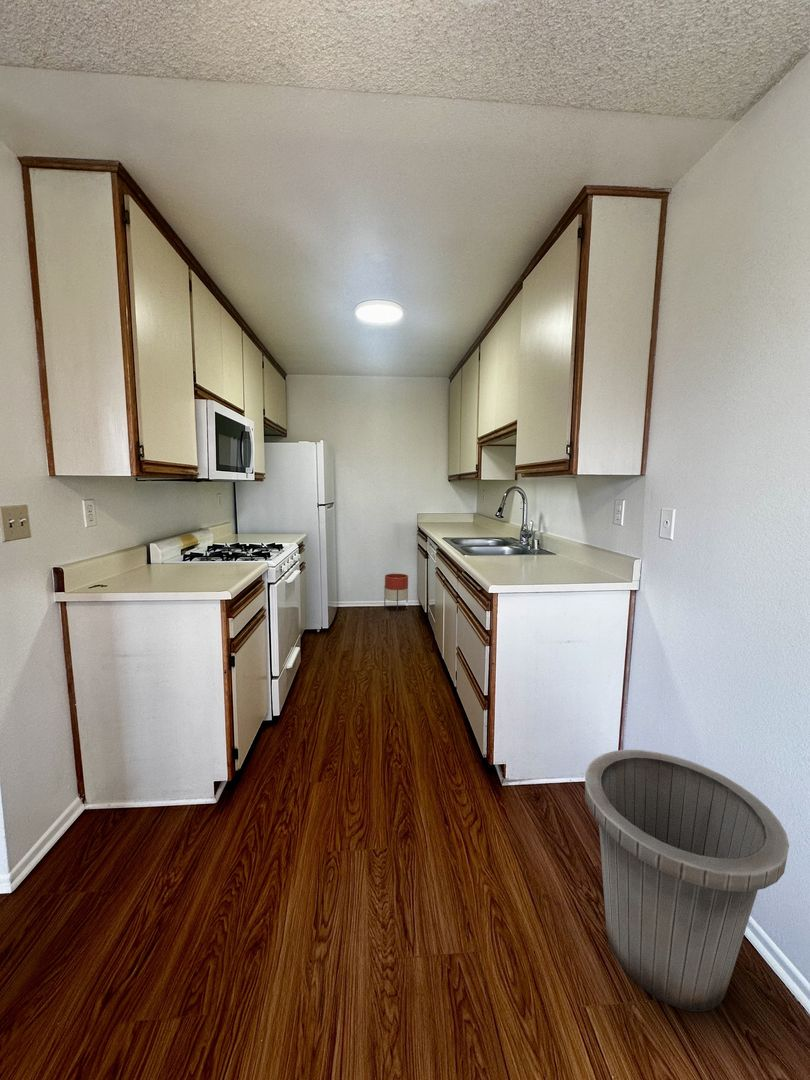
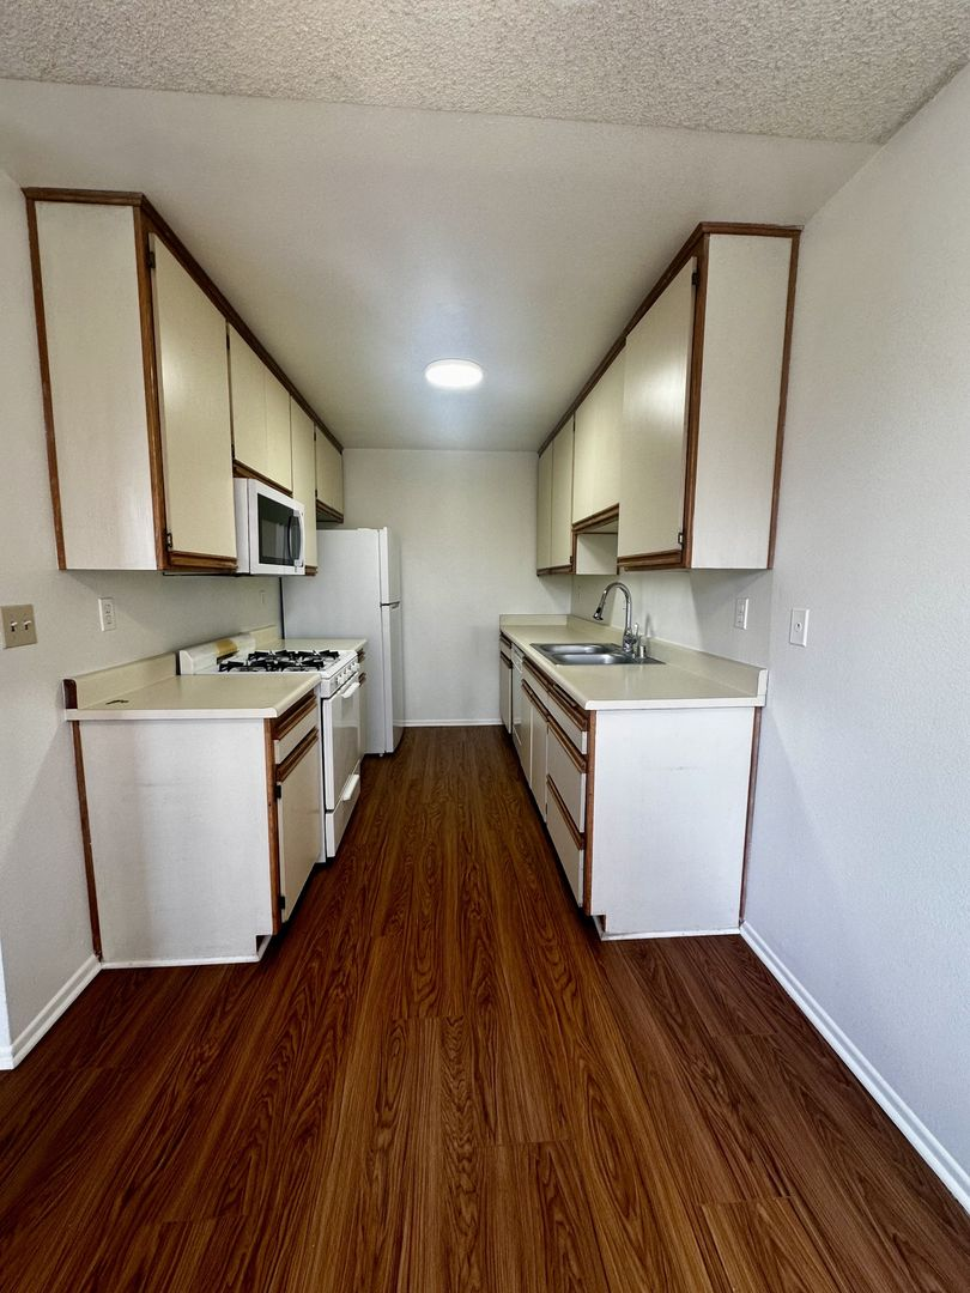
- planter (396, 593)
- trash can (669, 876)
